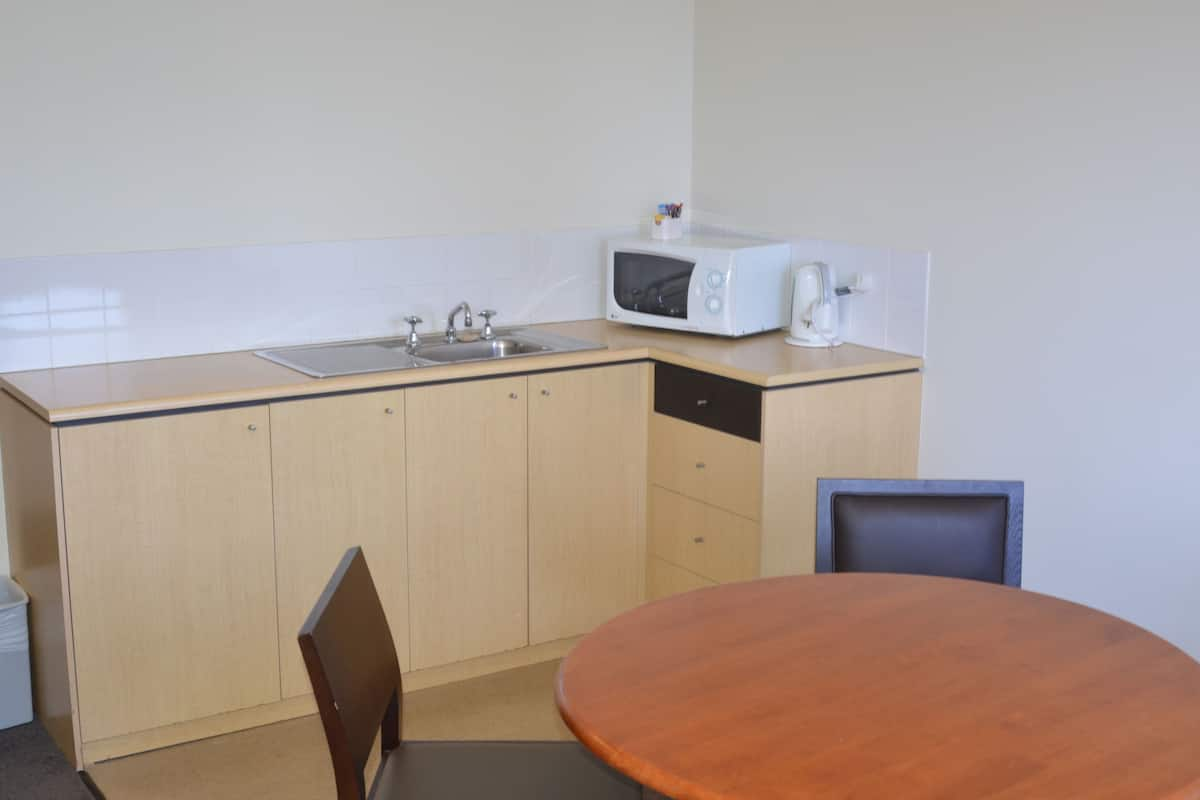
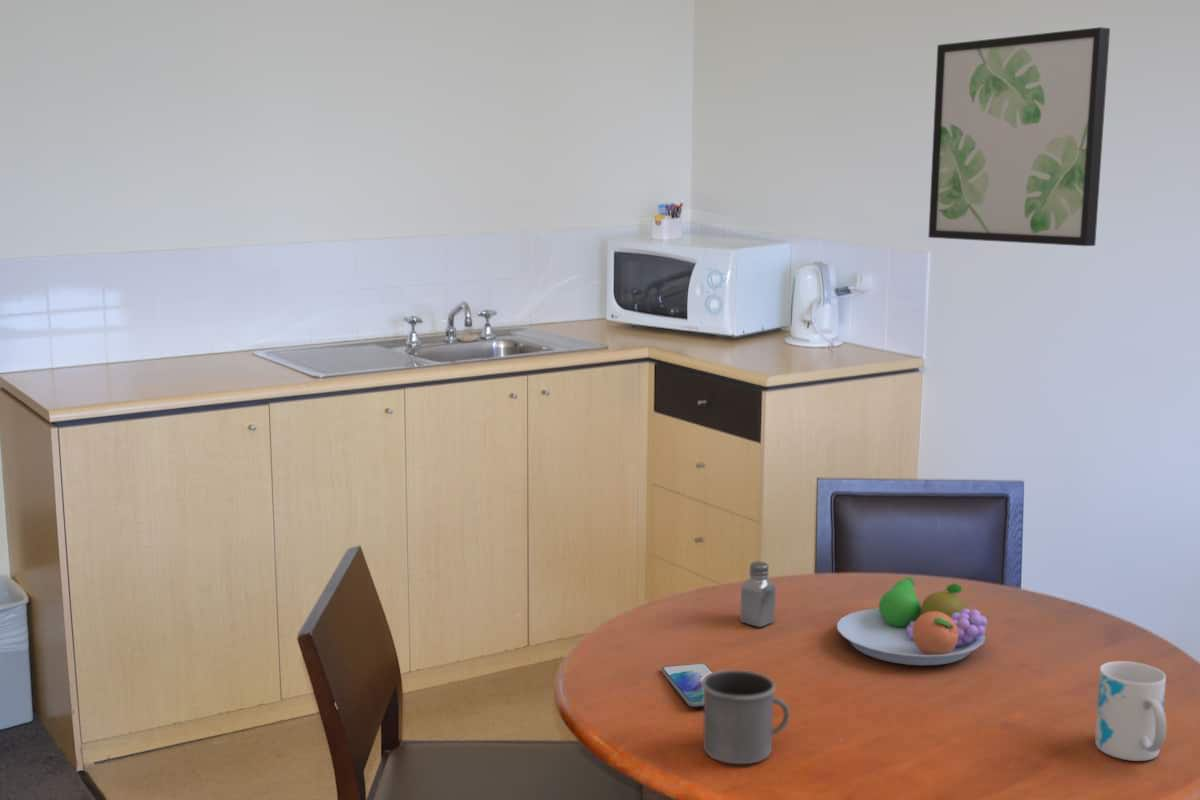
+ fruit bowl (912, 615)
+ mug (746, 715)
+ smartphone (697, 684)
+ mug (1137, 716)
+ saltshaker (758, 592)
+ wall art (1012, 140)
